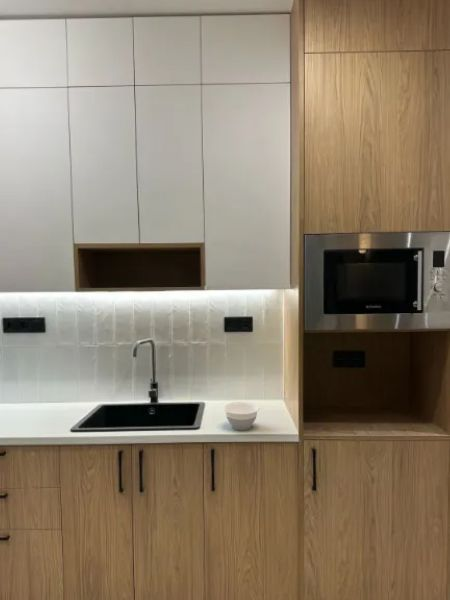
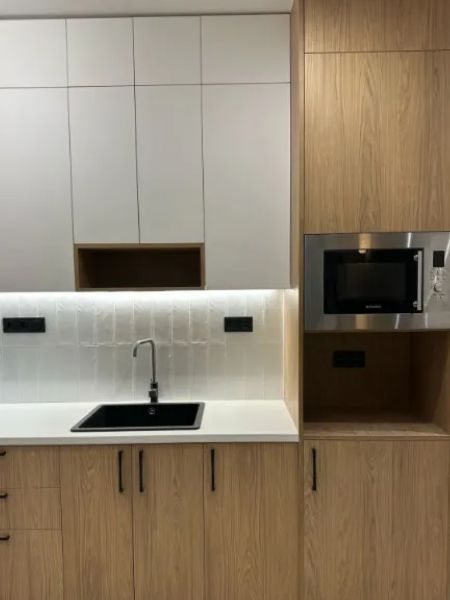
- bowl (241, 416)
